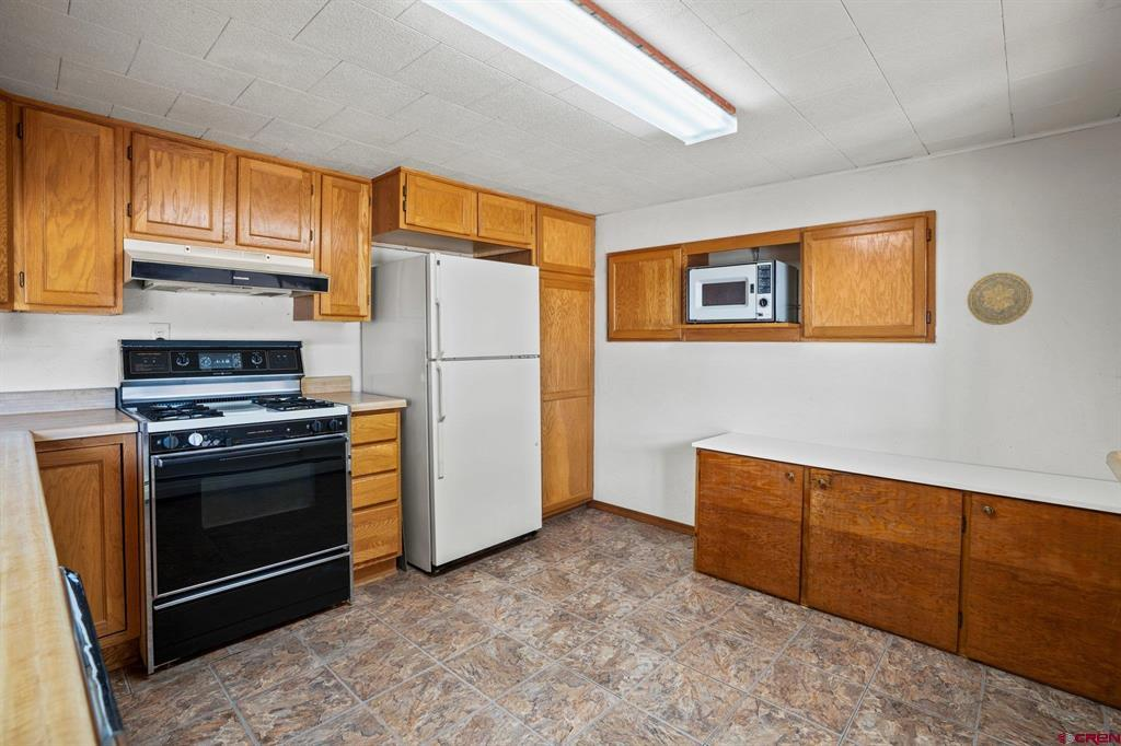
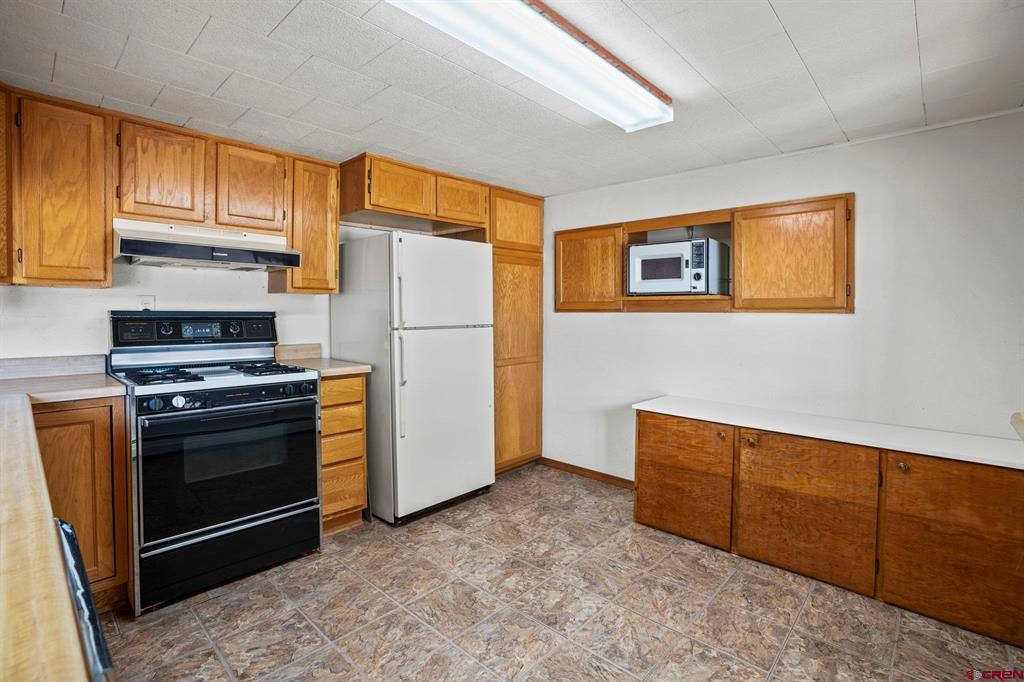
- decorative plate (998, 298)
